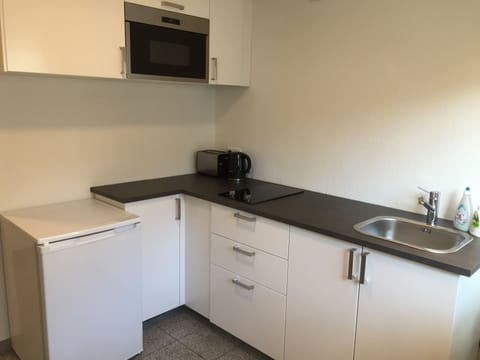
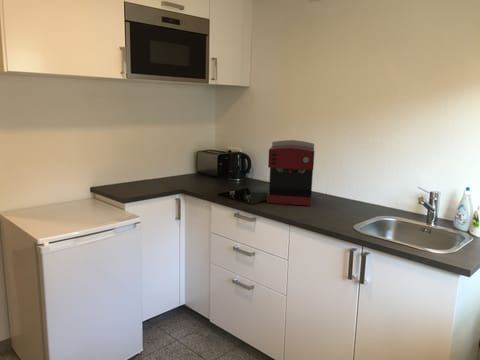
+ coffee maker (291, 171)
